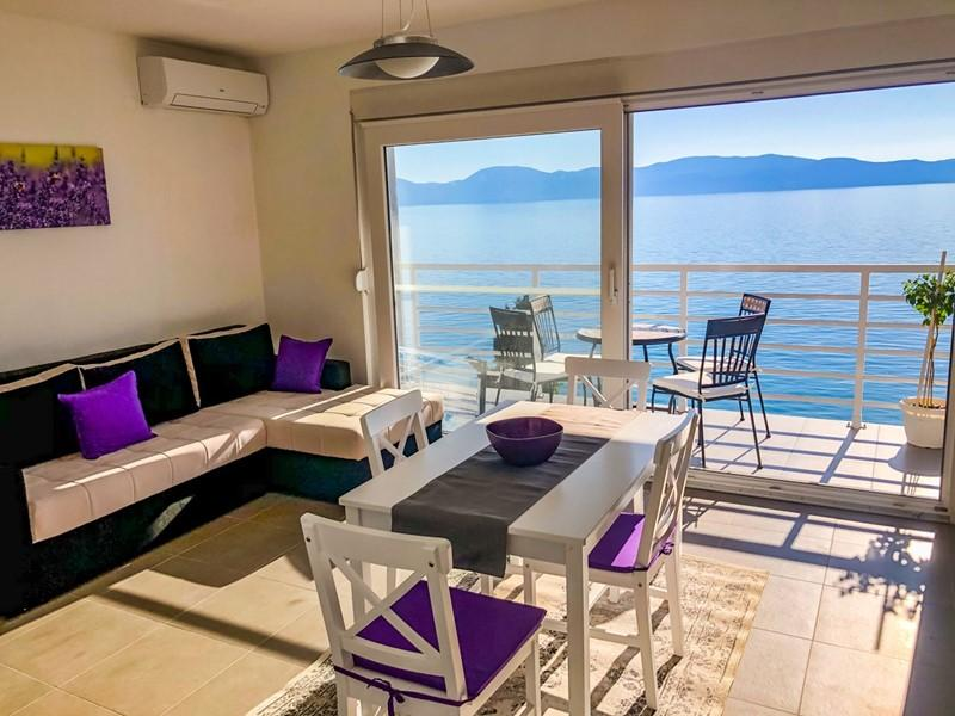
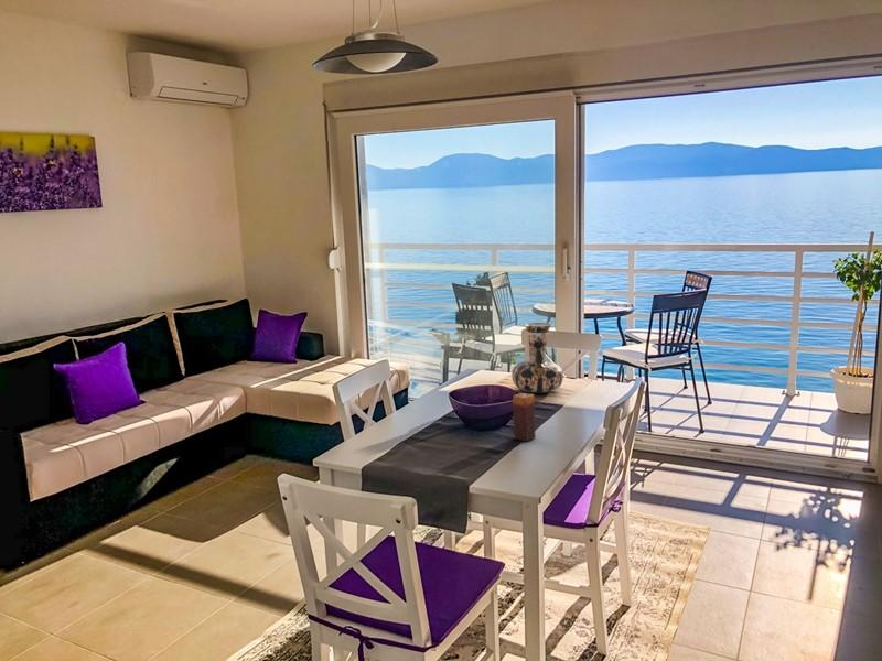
+ decorative vase (537, 357)
+ candle (524, 416)
